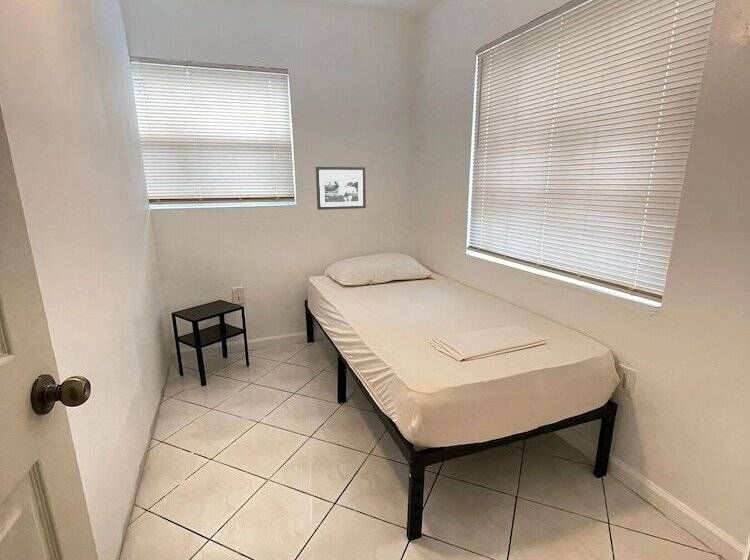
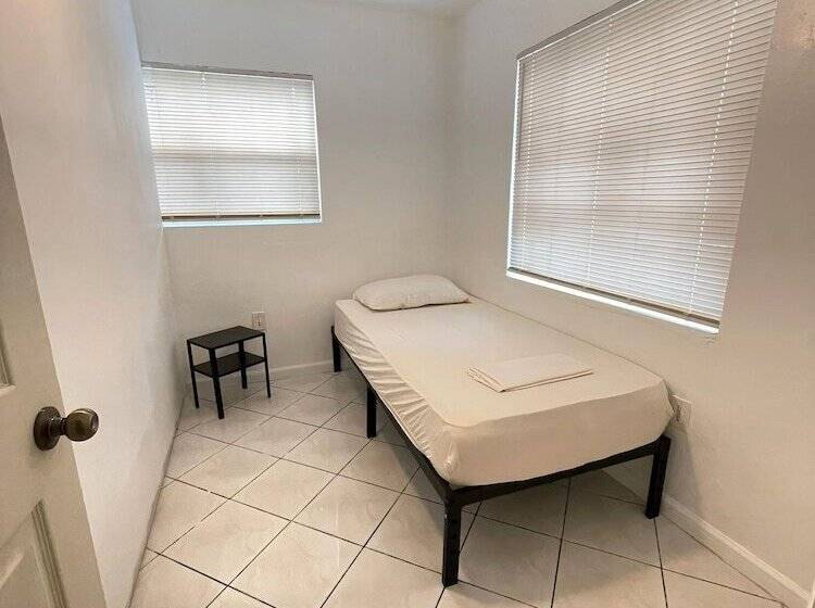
- picture frame (341, 188)
